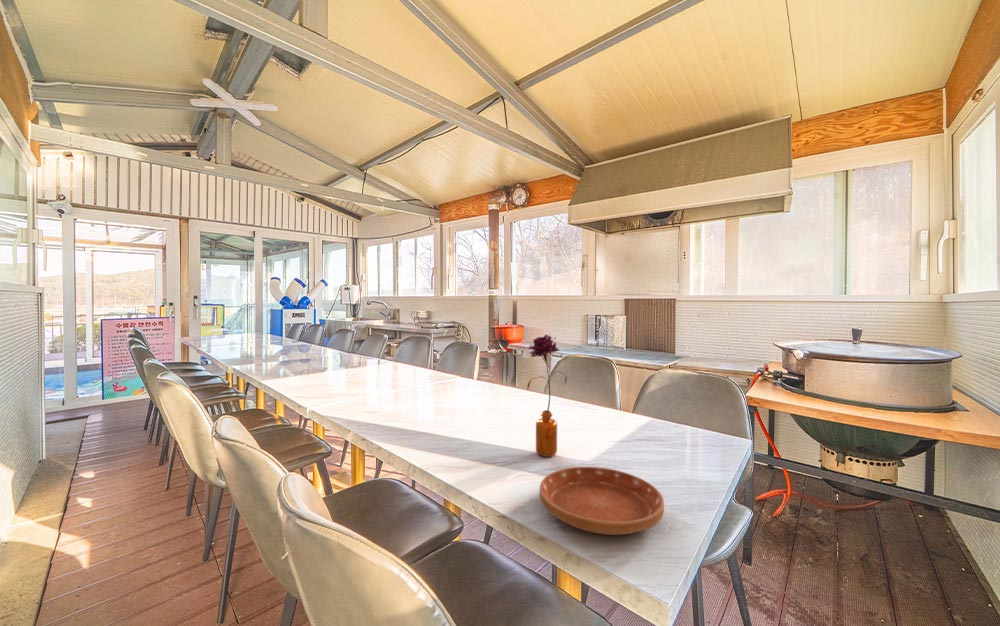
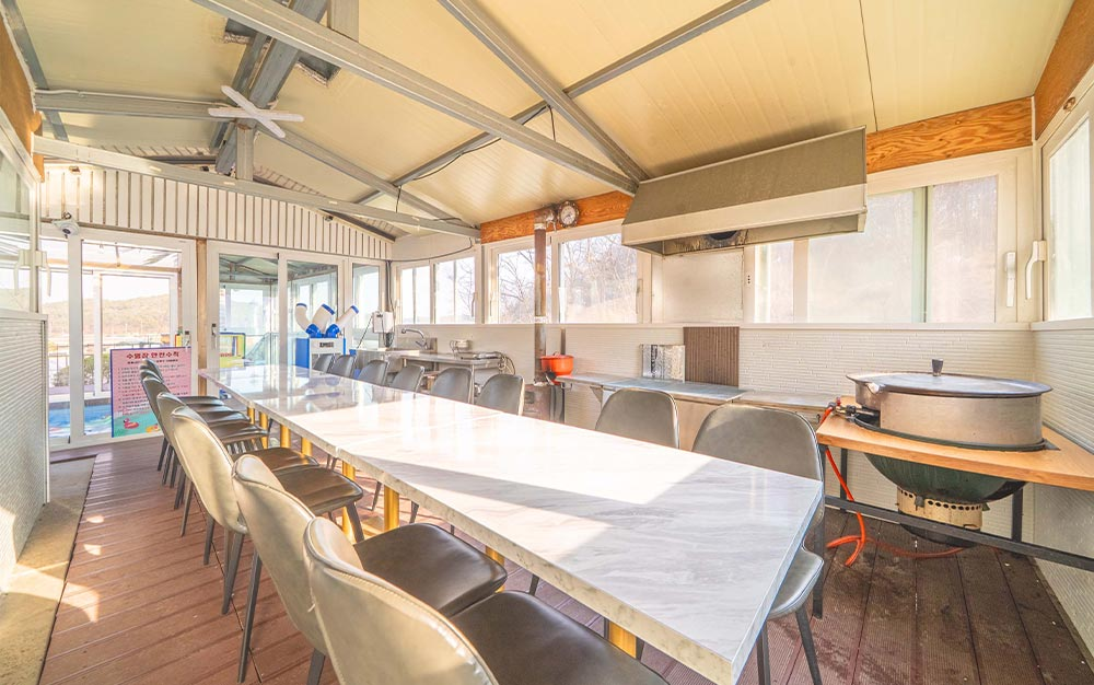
- flower (549, 394)
- saucer (599, 499)
